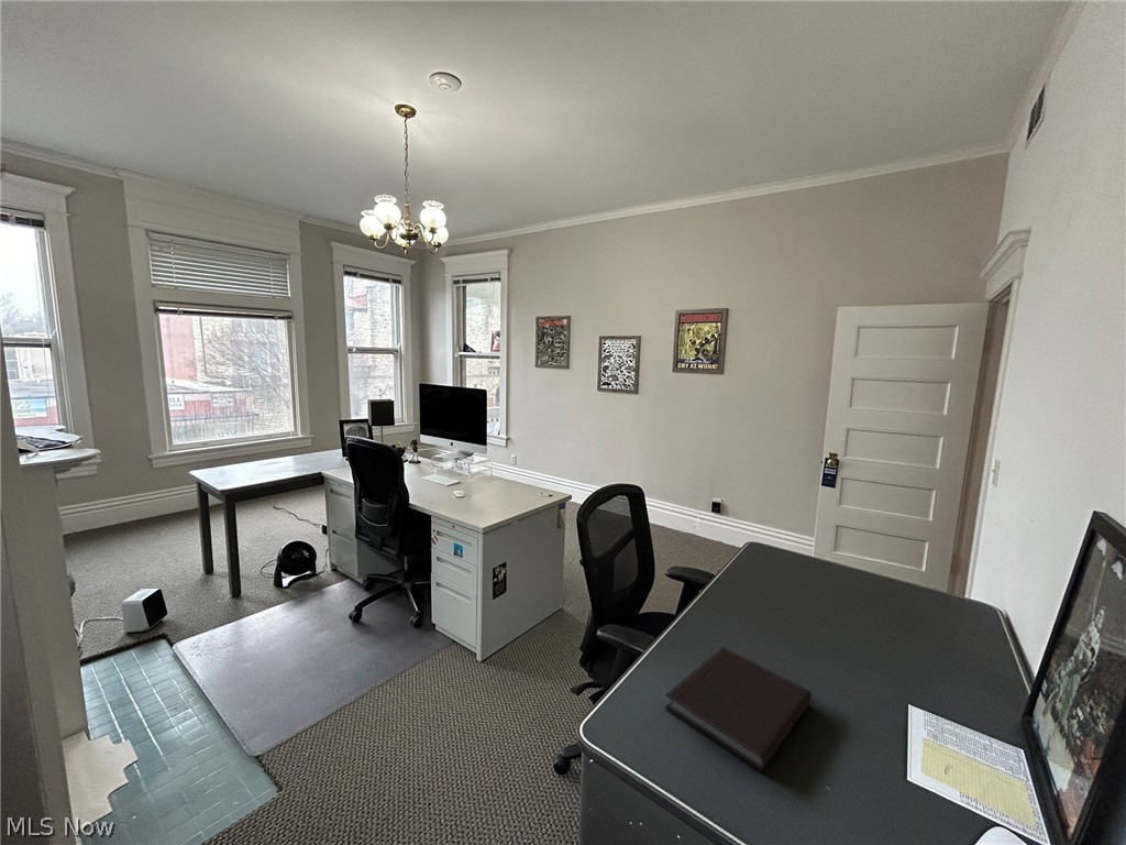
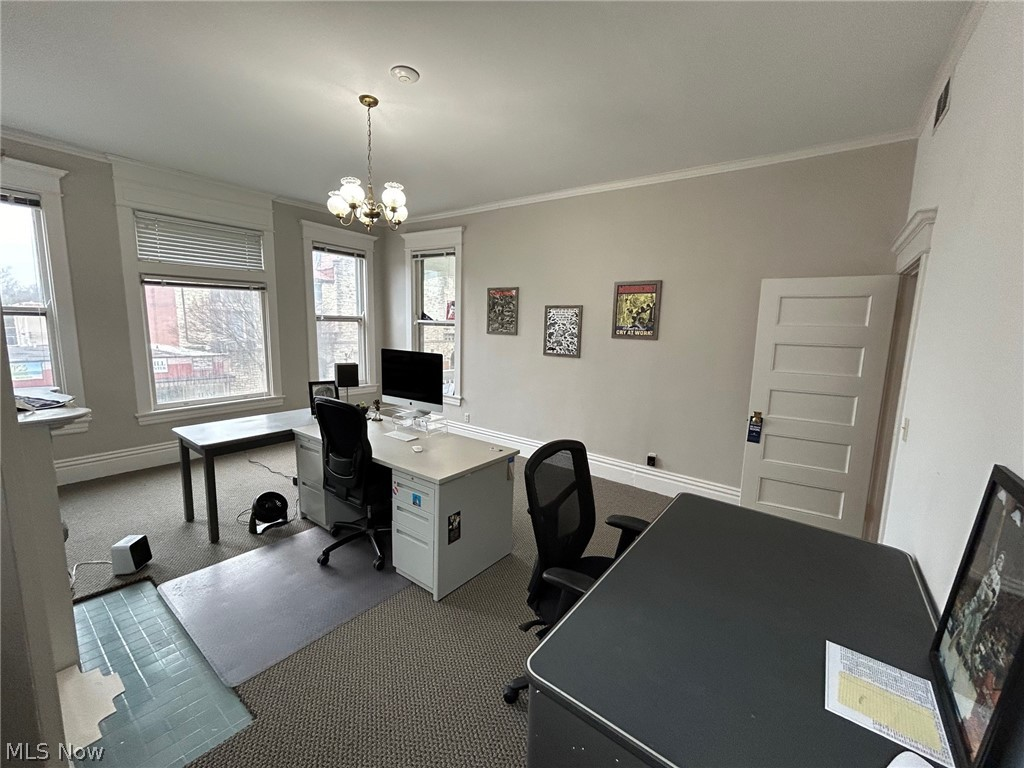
- notebook (738, 699)
